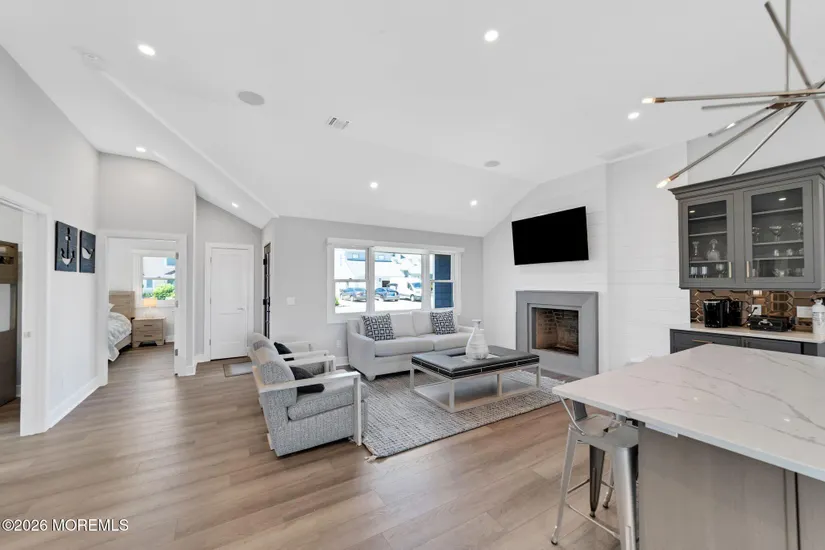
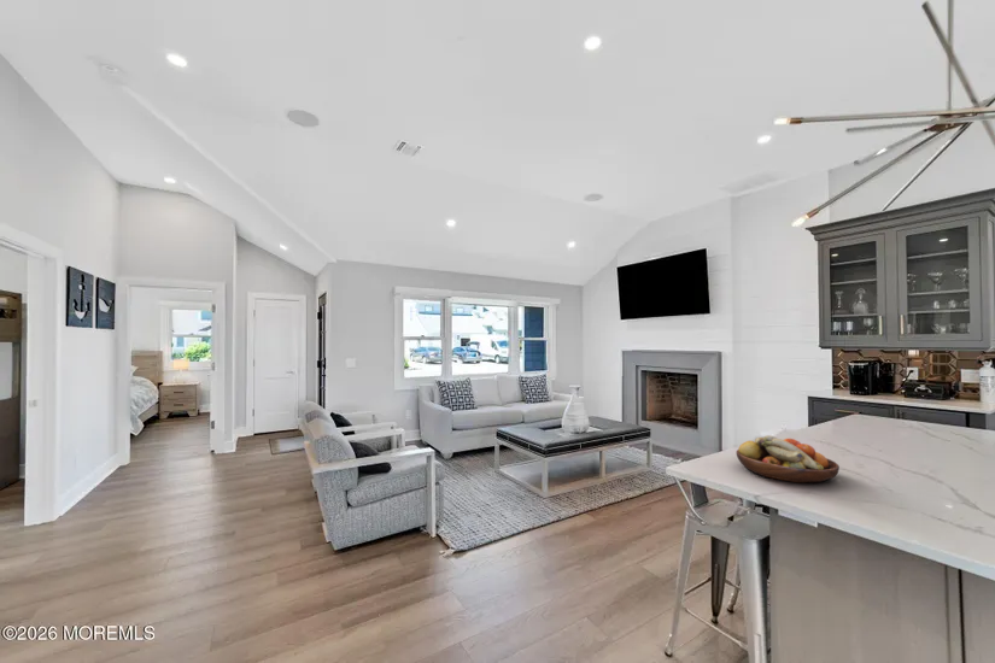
+ fruit bowl (785, 453)
